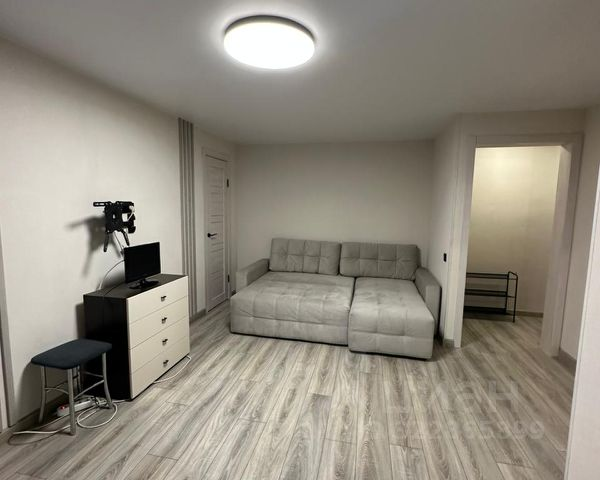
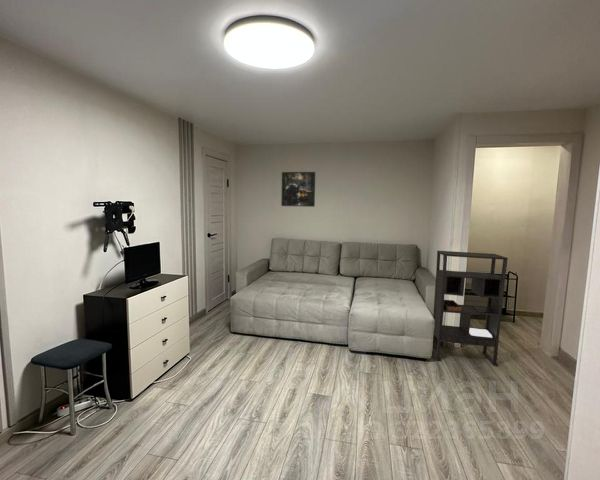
+ bookshelf (466, 305)
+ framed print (298, 189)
